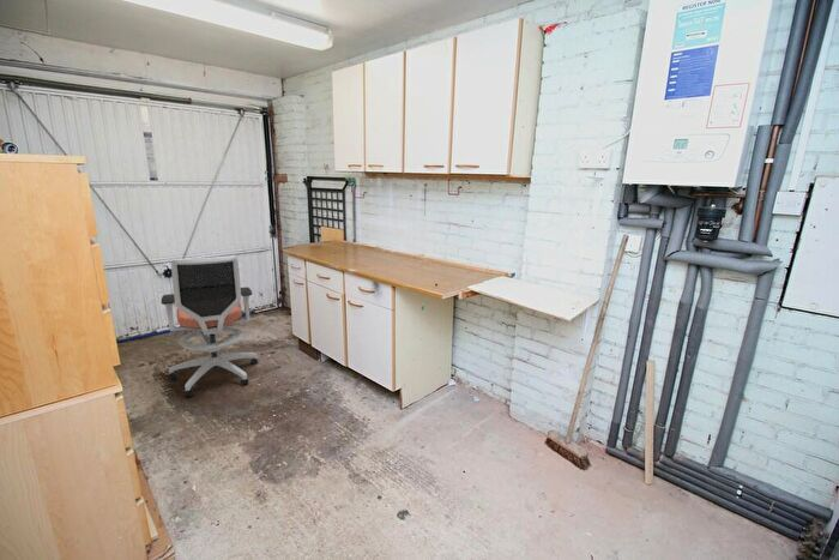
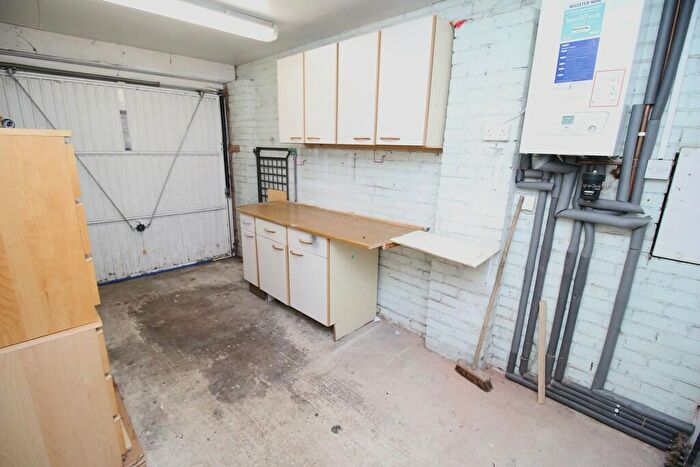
- office chair (210, 315)
